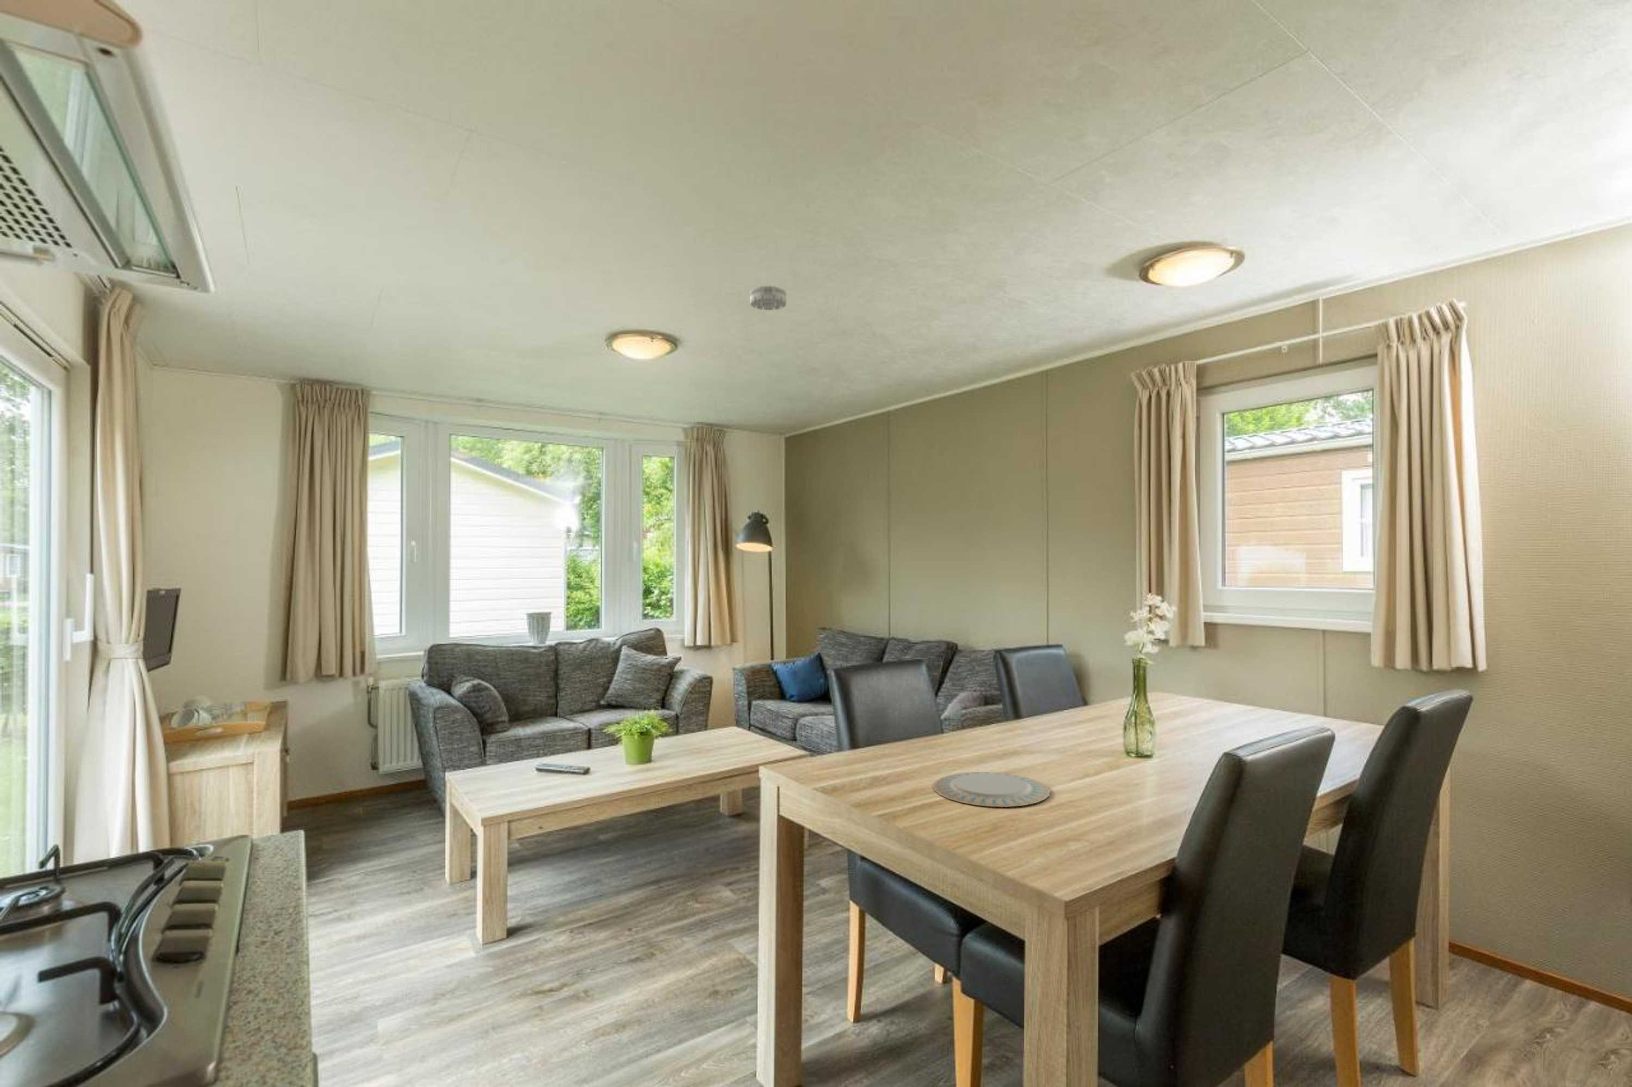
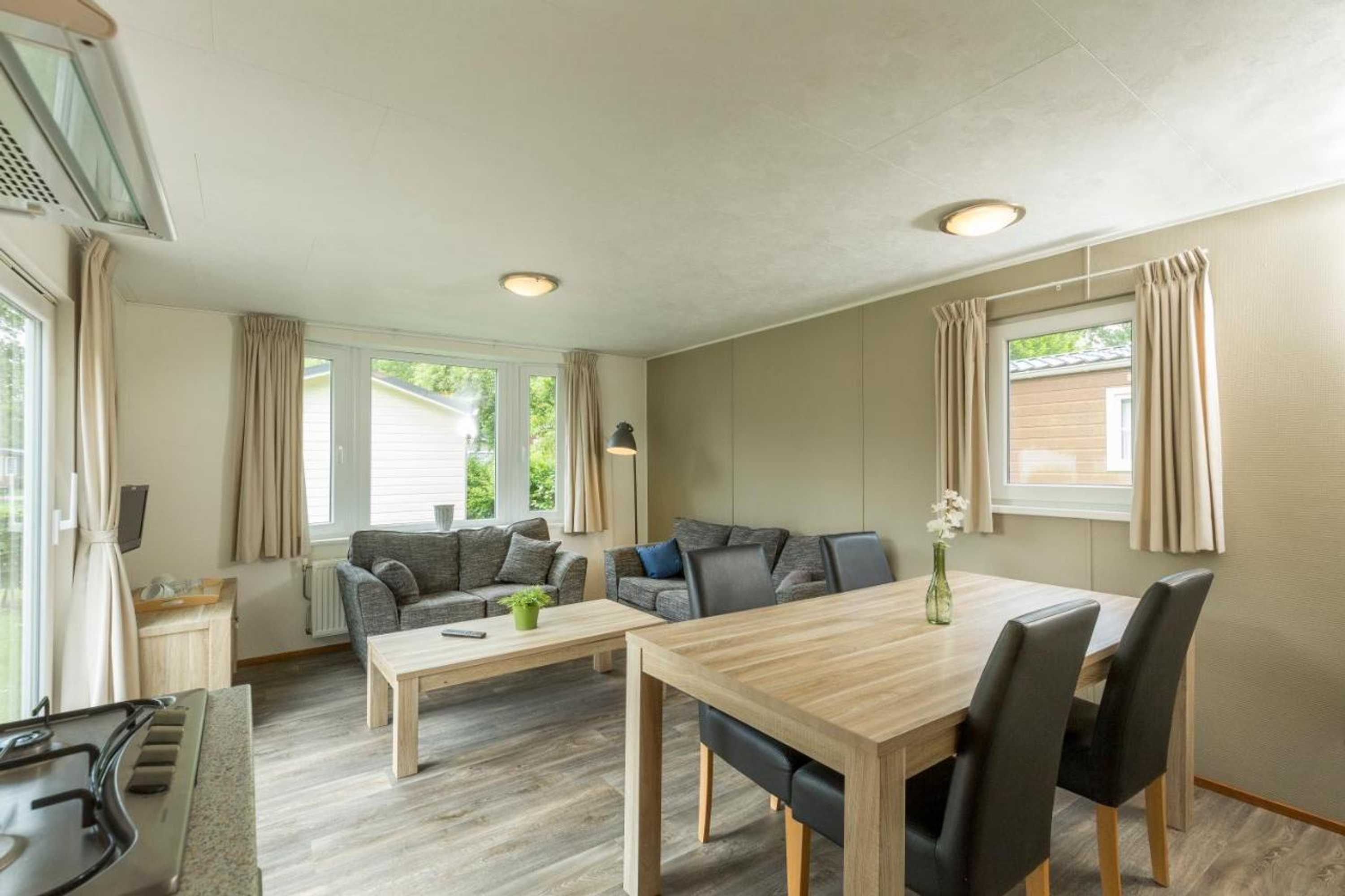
- smoke detector (768, 297)
- chinaware (990, 785)
